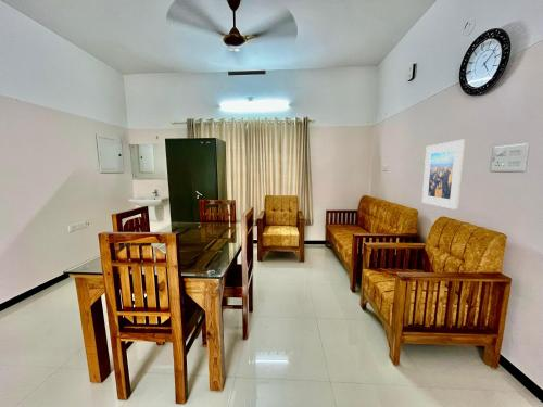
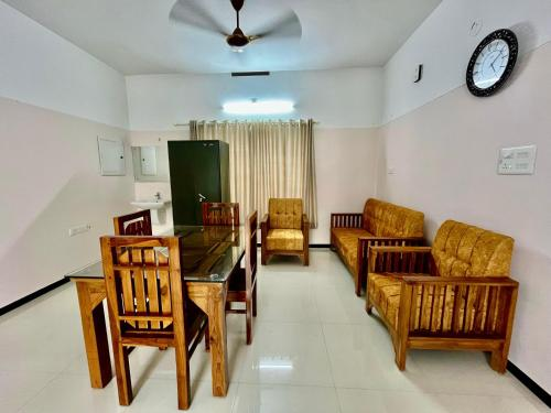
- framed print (440, 175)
